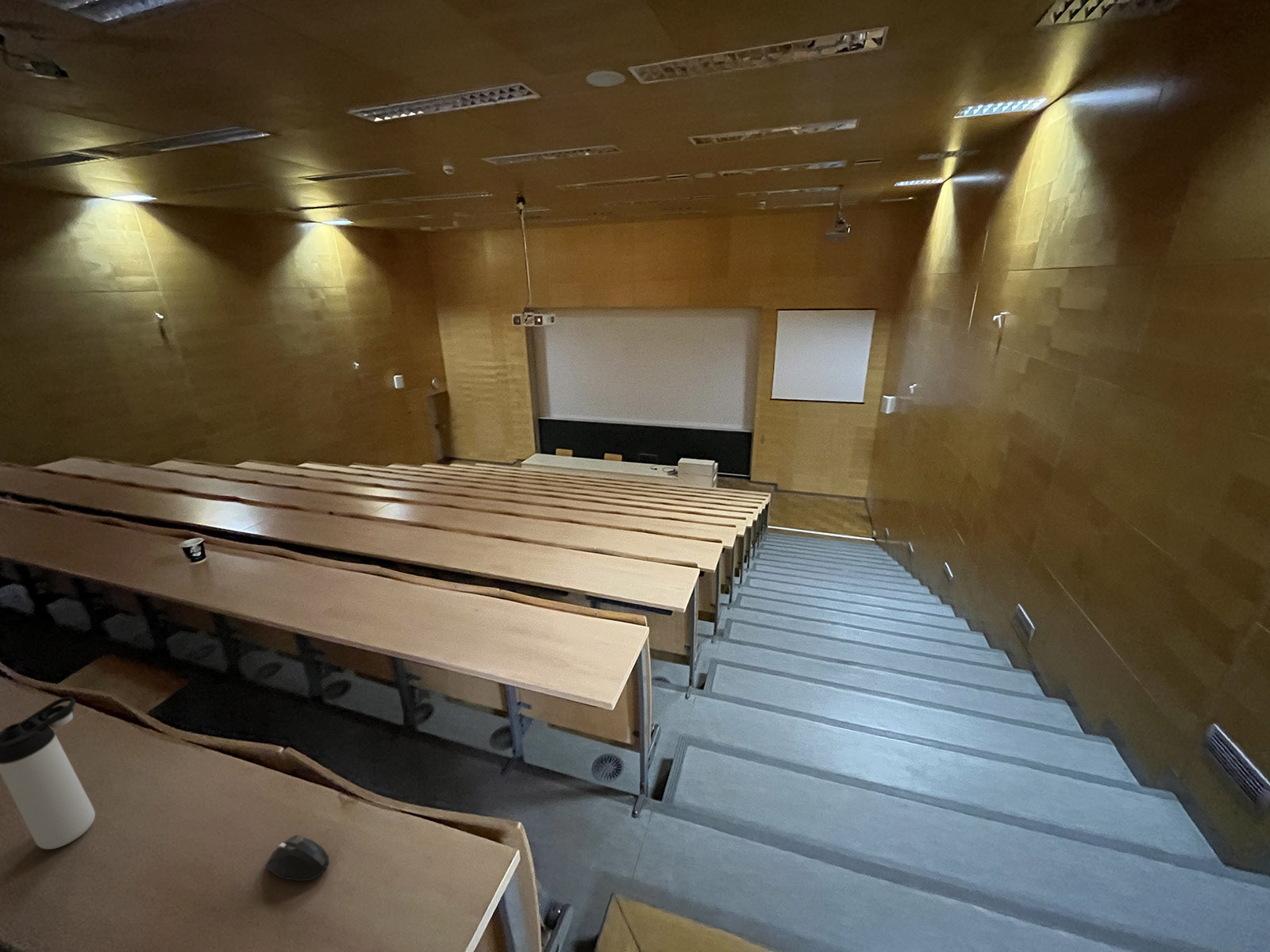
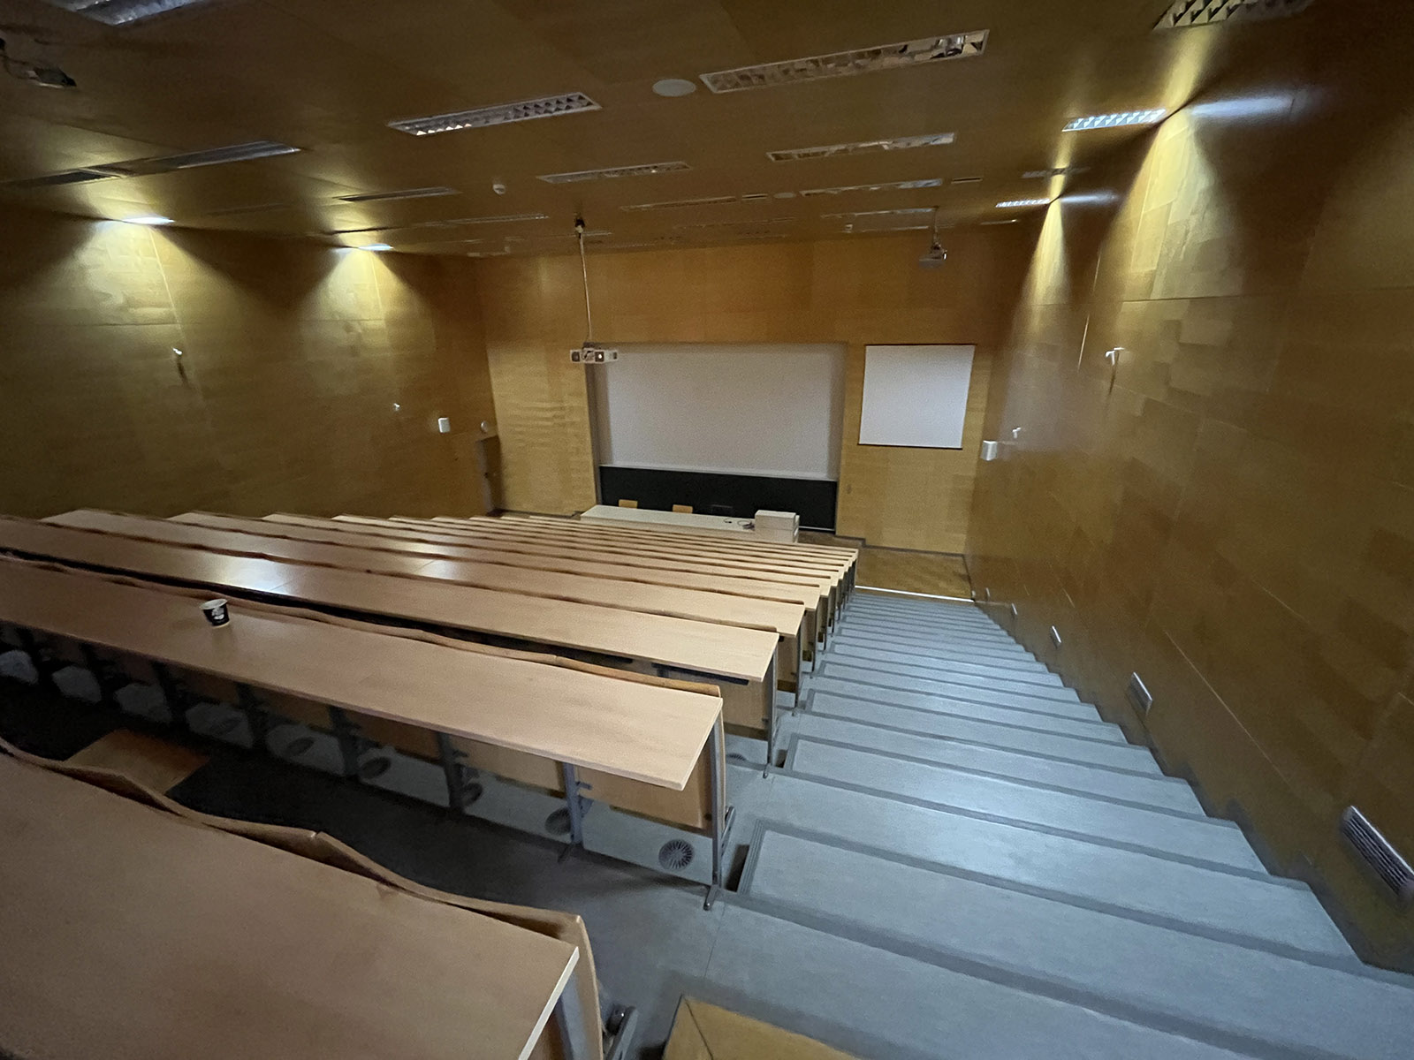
- mouse (298, 855)
- thermos bottle (56, 773)
